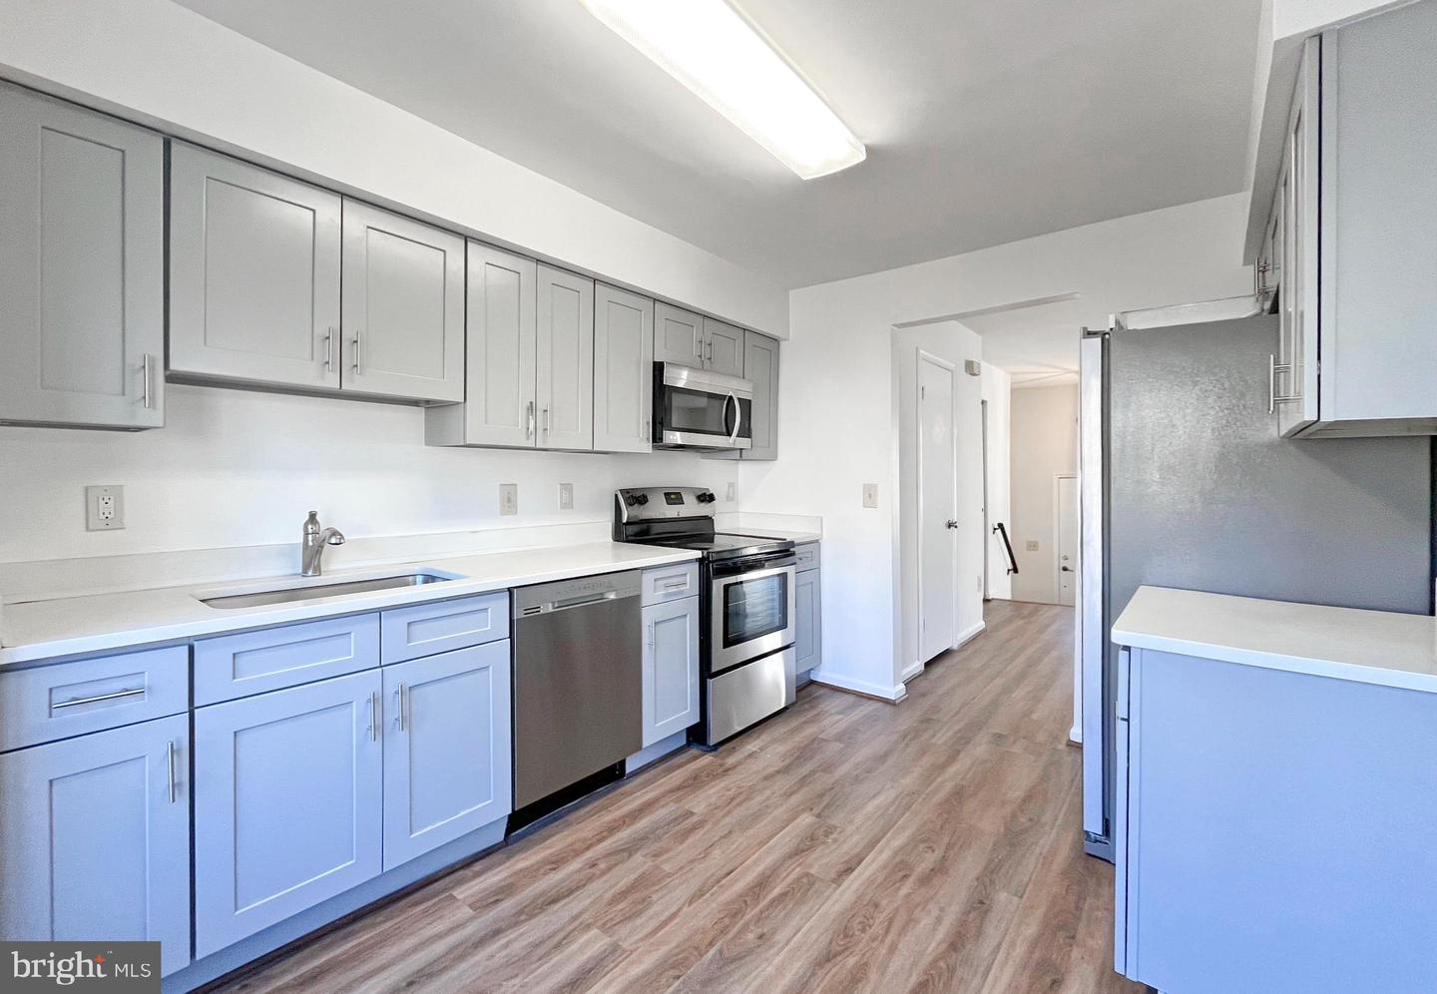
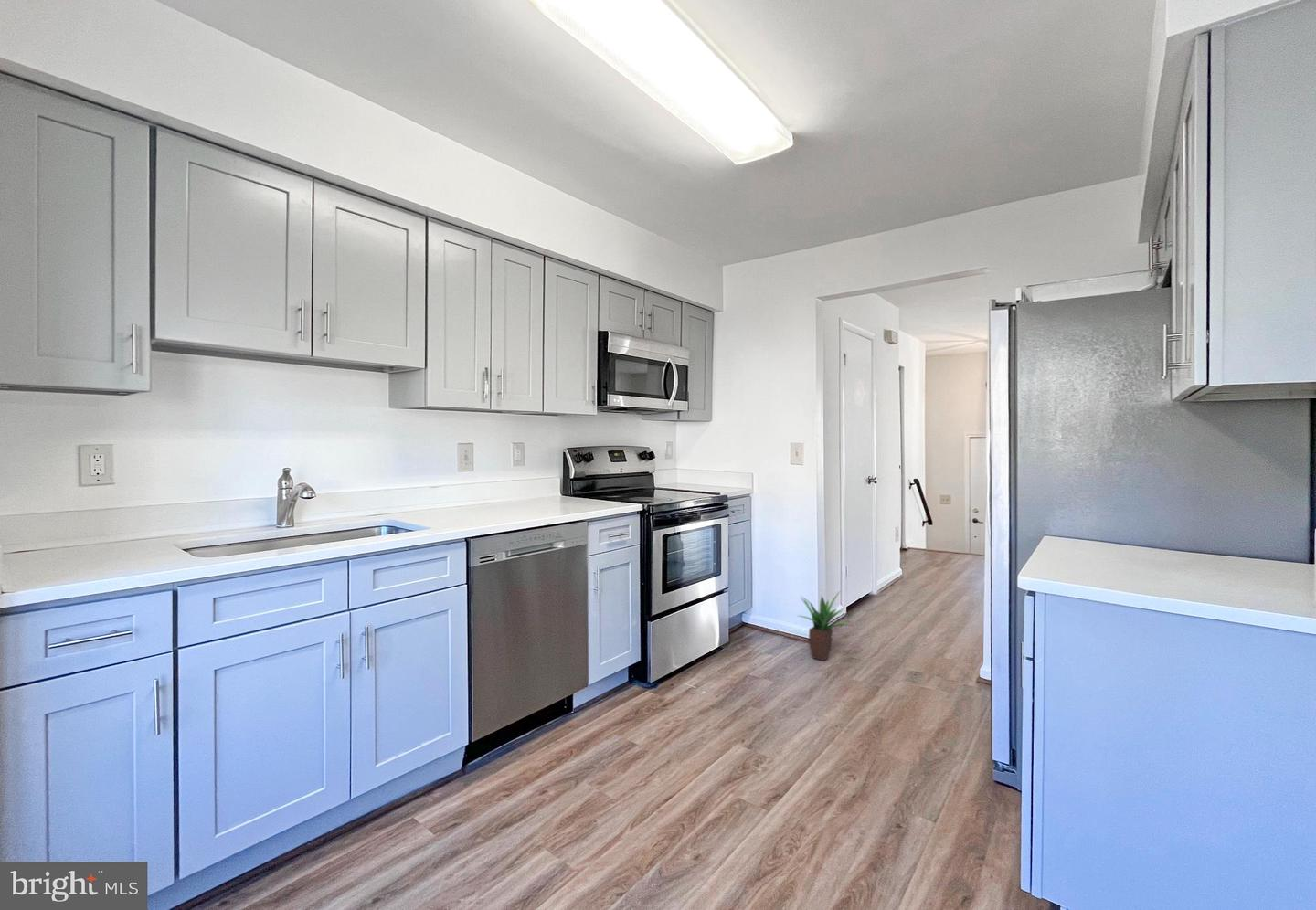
+ potted plant (825, 624)
